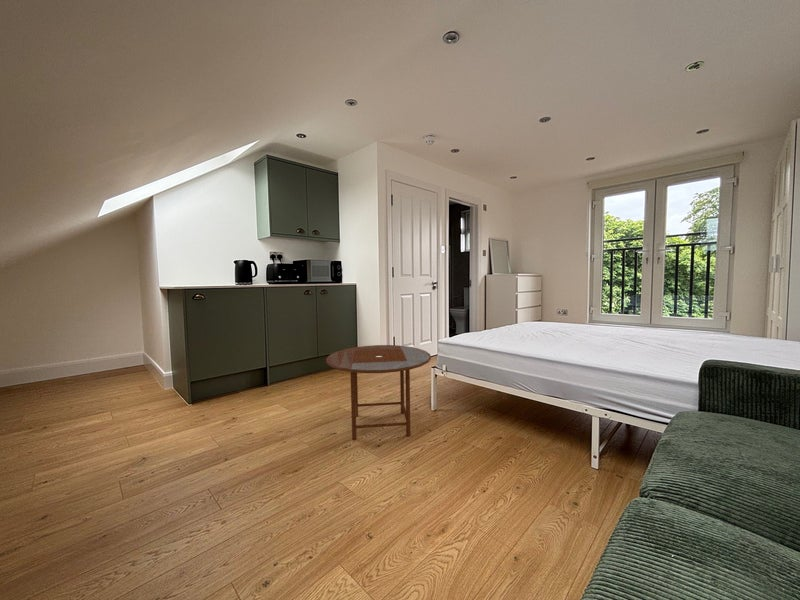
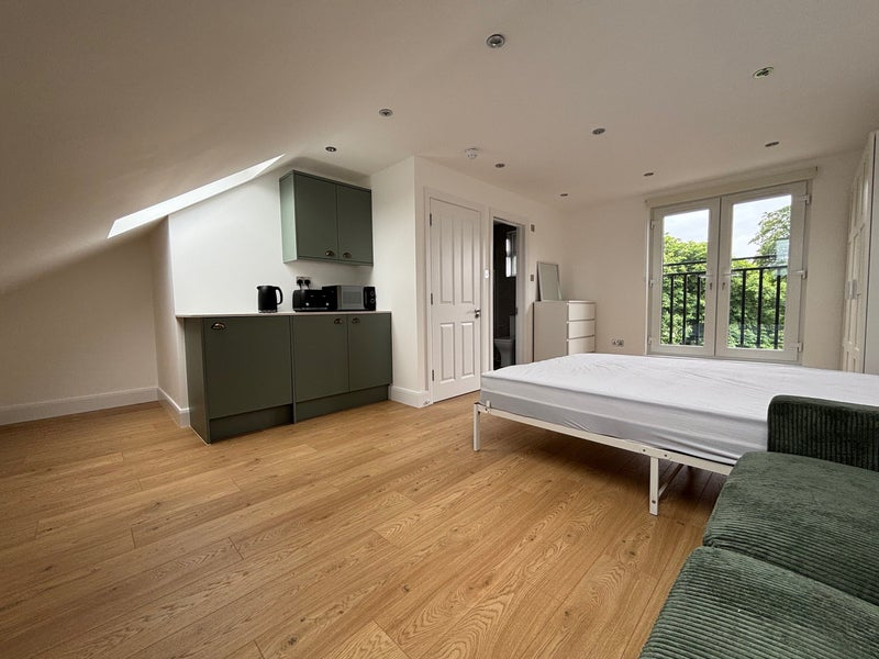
- side table (379, 403)
